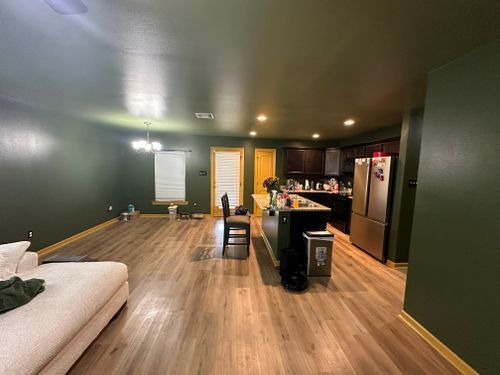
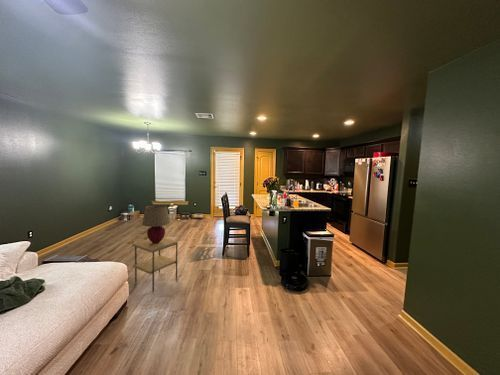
+ table lamp (156, 224)
+ side table (155, 262)
